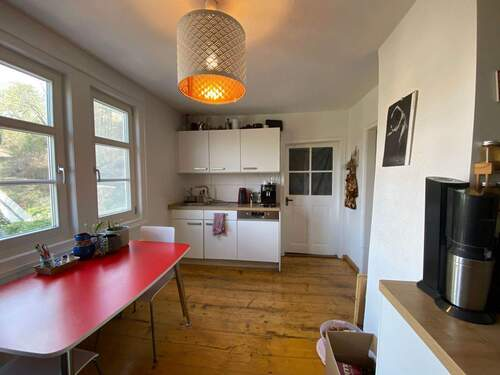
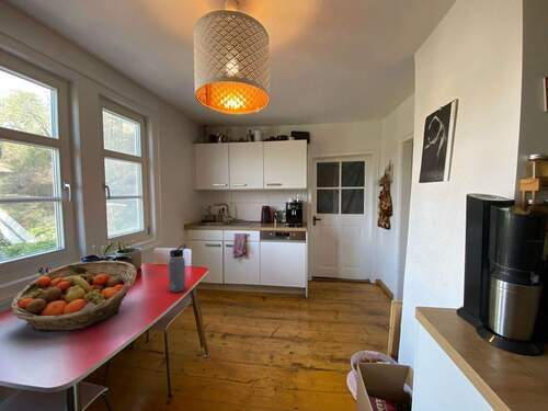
+ fruit basket (80, 293)
+ water bottle (178, 266)
